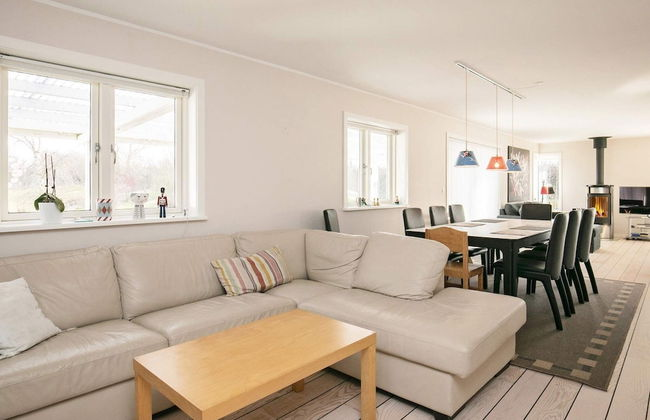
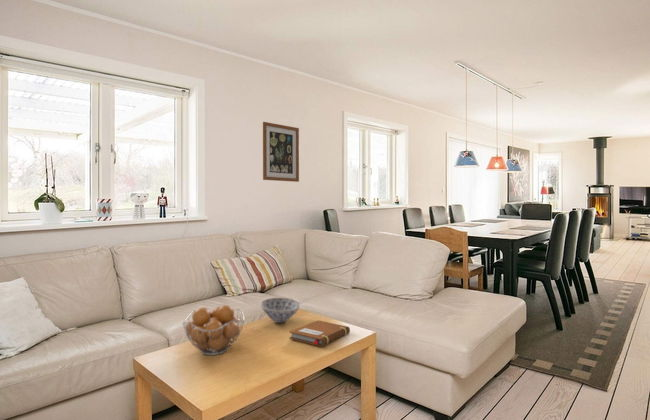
+ bowl (280, 311)
+ notebook (319, 332)
+ fruit basket (214, 328)
+ wall art (281, 153)
